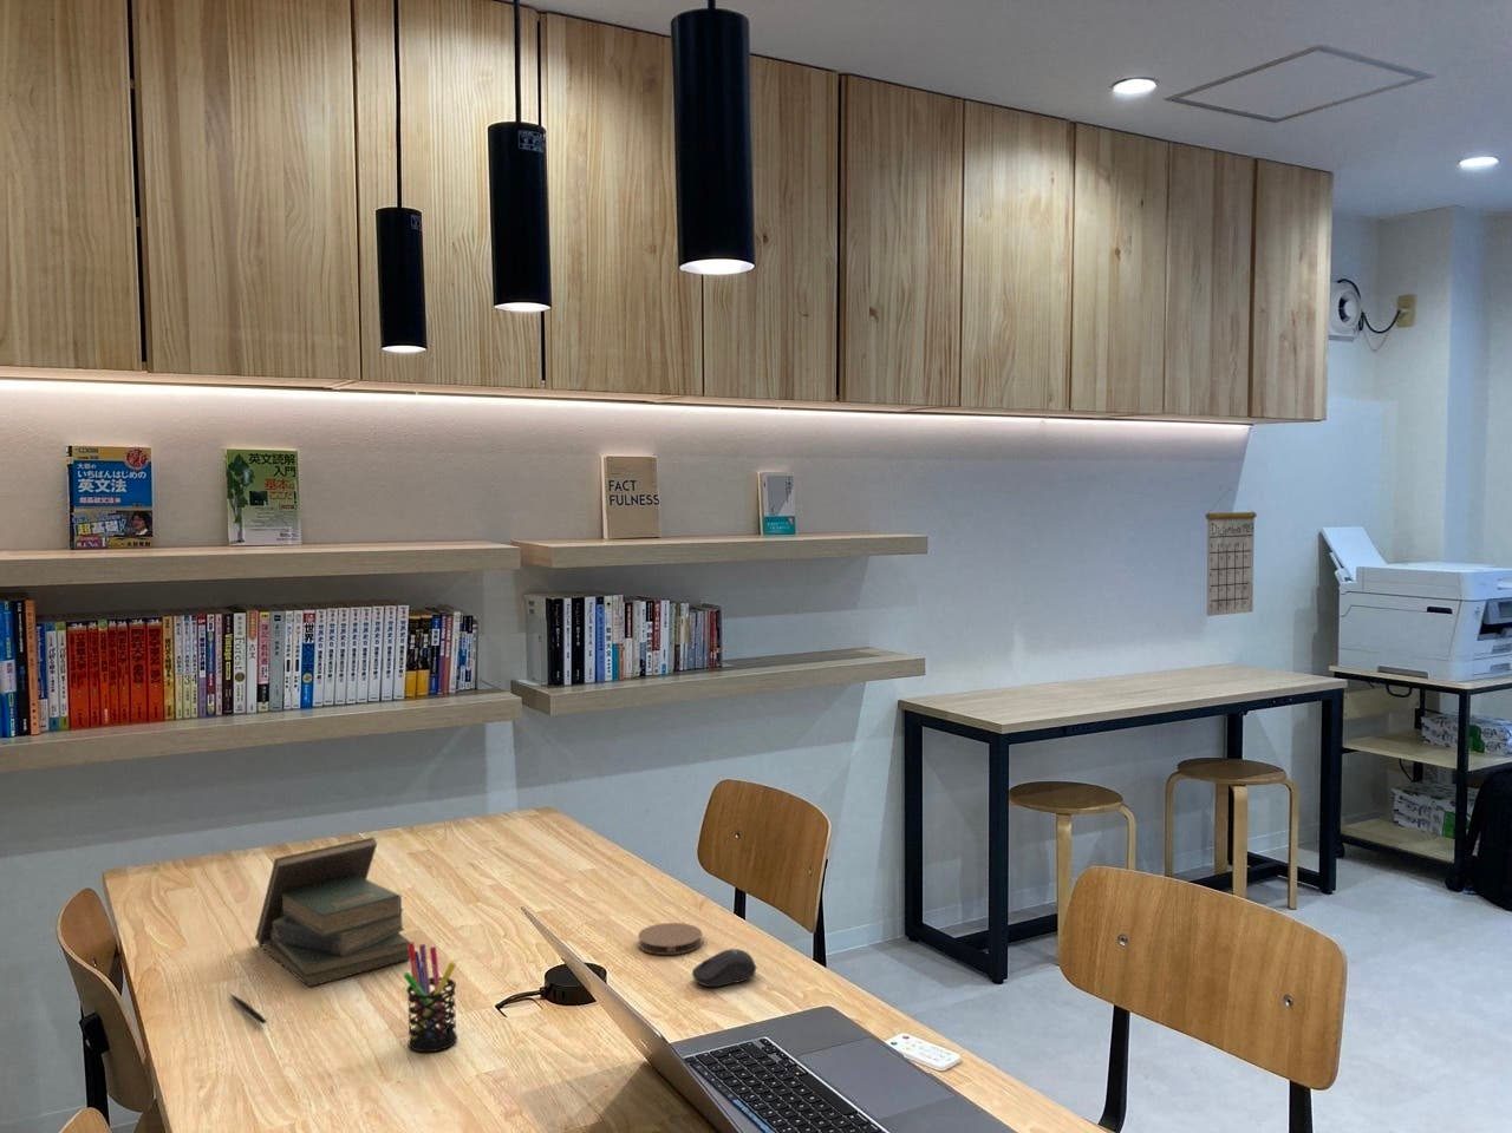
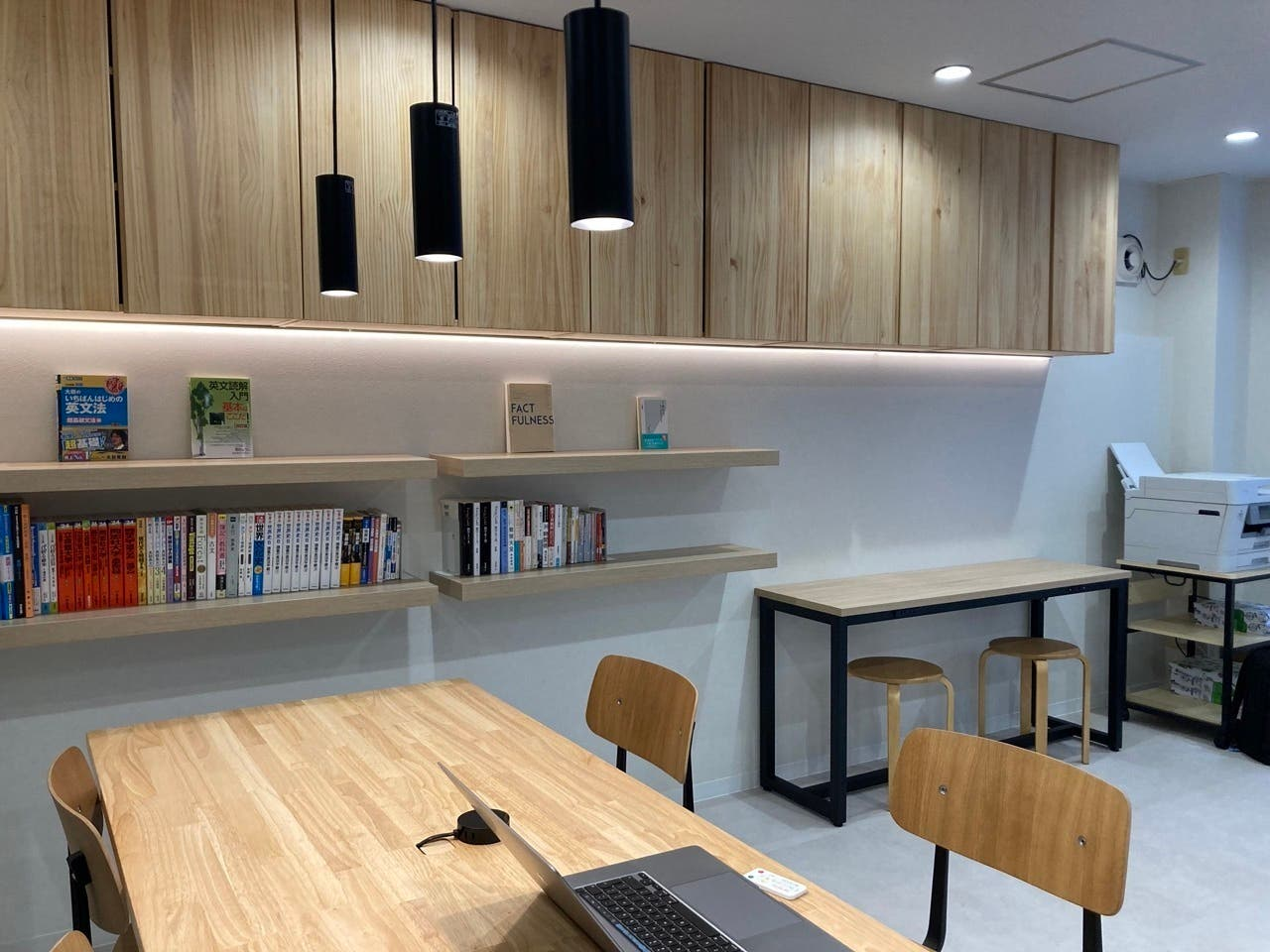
- coaster (670, 938)
- computer mouse (724, 964)
- pen (246, 1007)
- book (332, 901)
- pen holder (425, 995)
- calendar (1230, 551)
